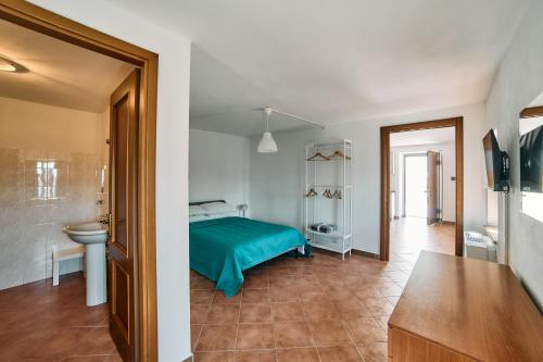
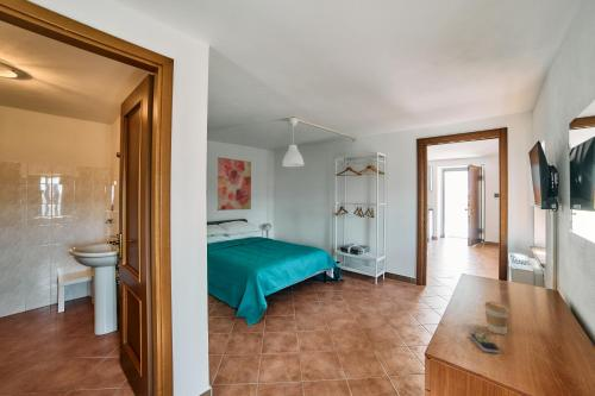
+ coffee cup (496, 316)
+ remote control (483, 341)
+ wall art (234, 184)
